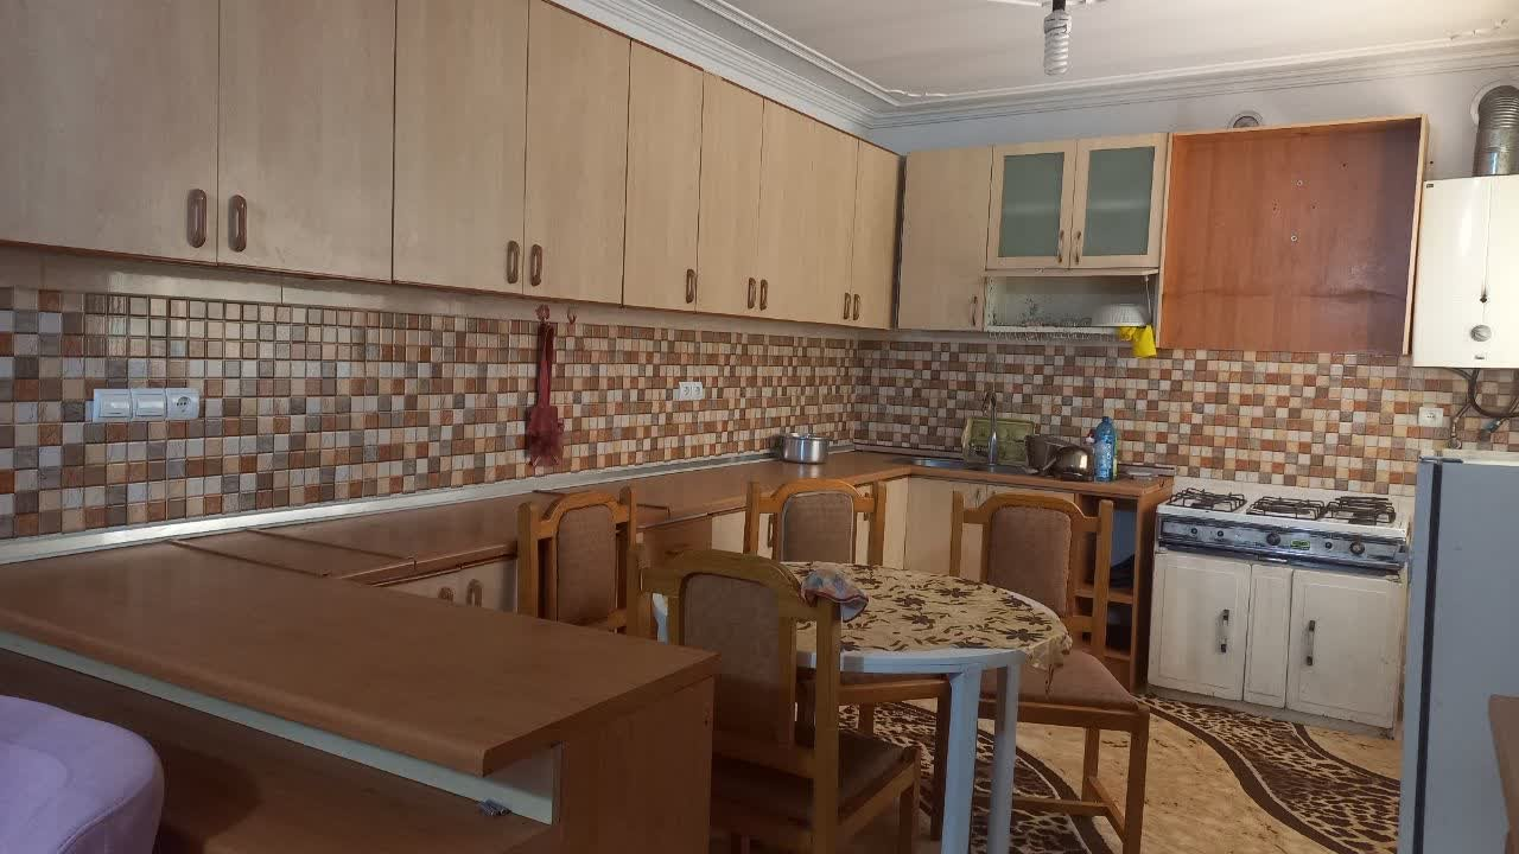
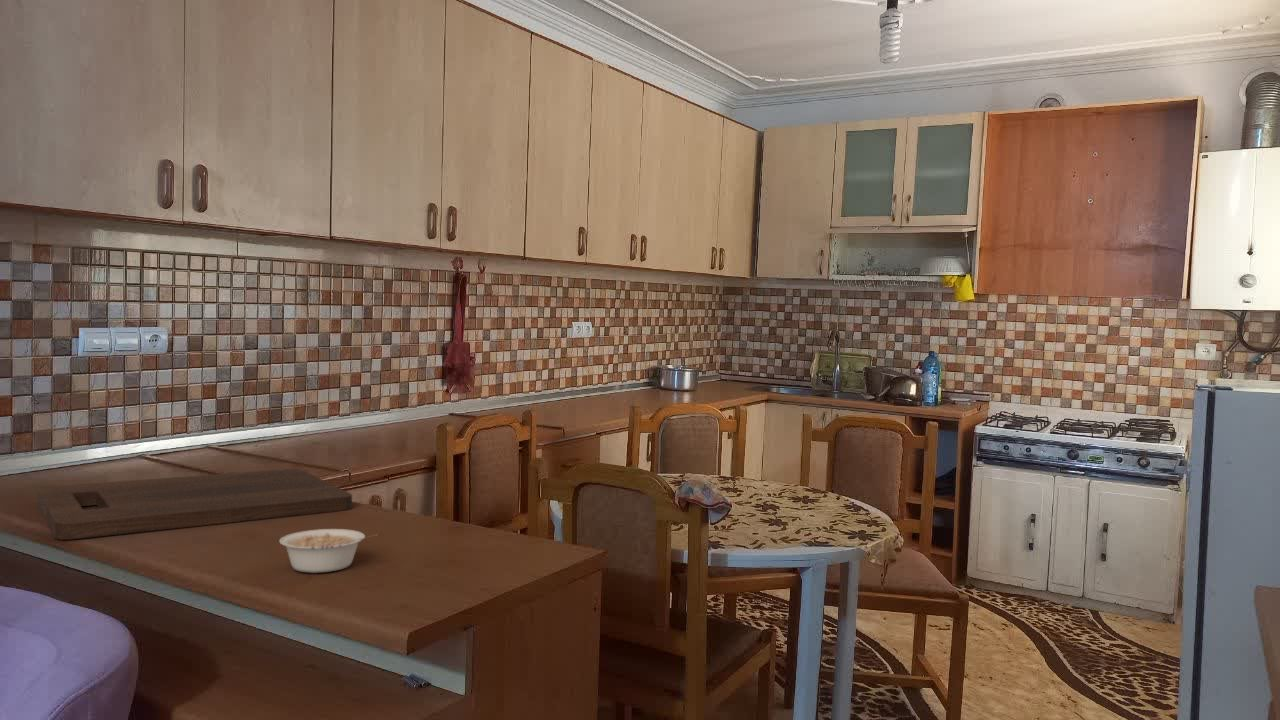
+ cutting board (198, 498)
+ legume (326, 548)
